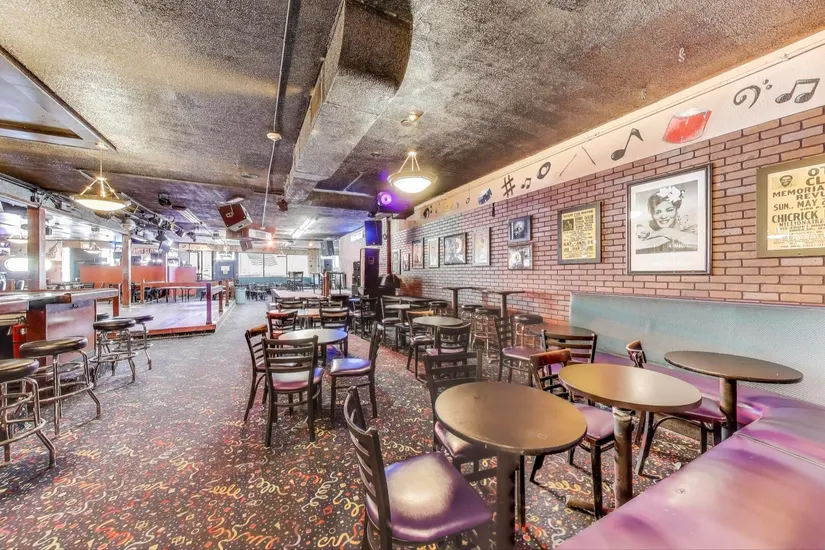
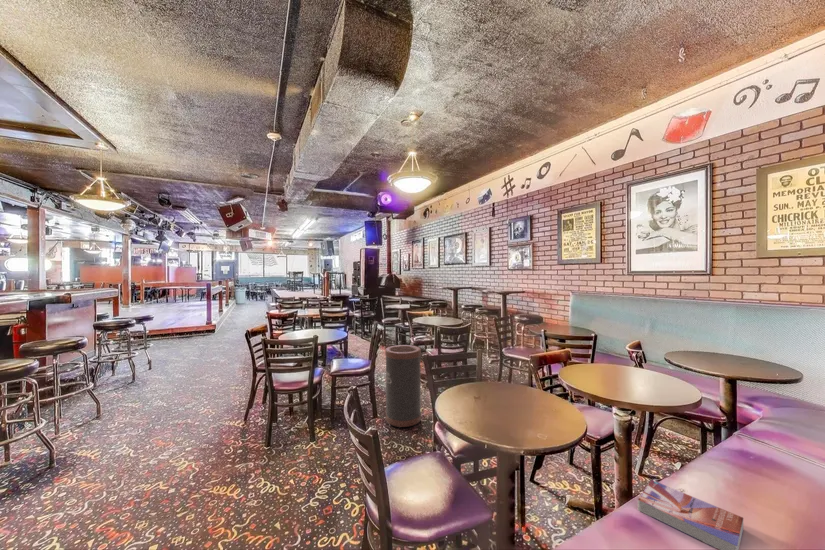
+ textbook (688, 513)
+ trash can (403, 384)
